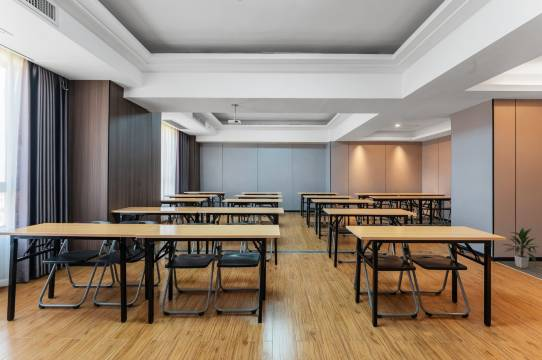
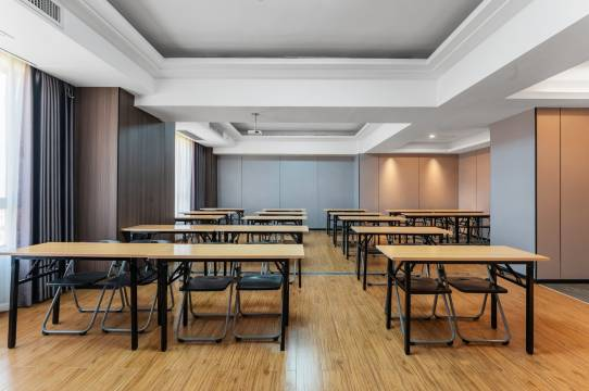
- indoor plant (522, 247)
